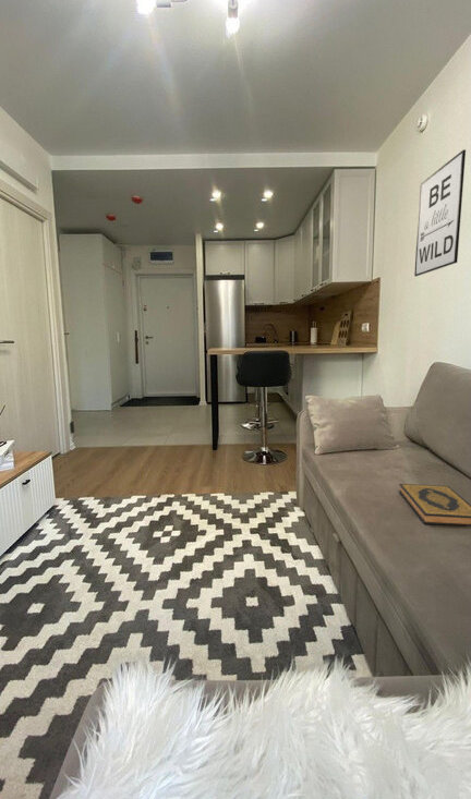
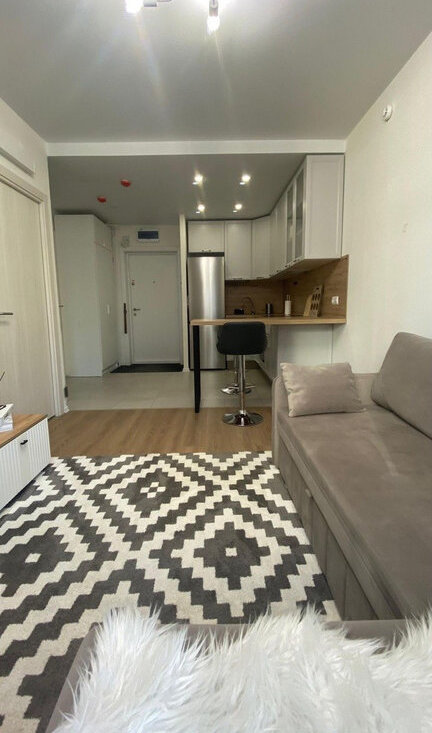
- hardback book (437, 503)
- wall art (436, 220)
